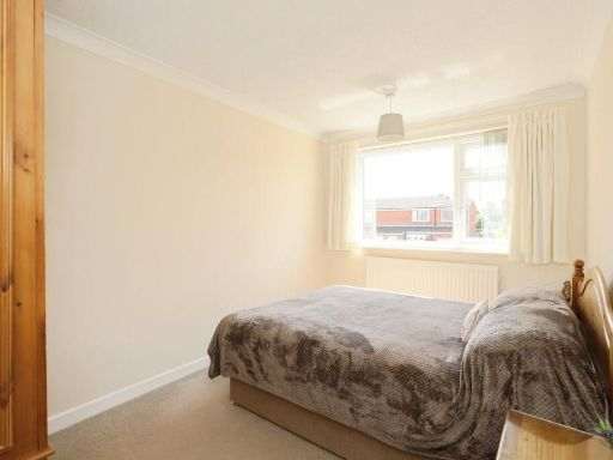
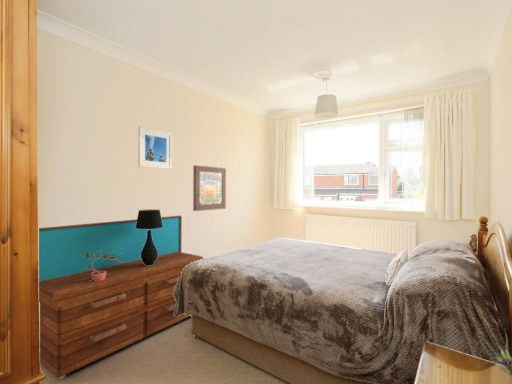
+ wall art (210, 188)
+ potted plant (104, 259)
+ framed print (155, 149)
+ table lamp (149, 235)
+ dresser (134, 279)
